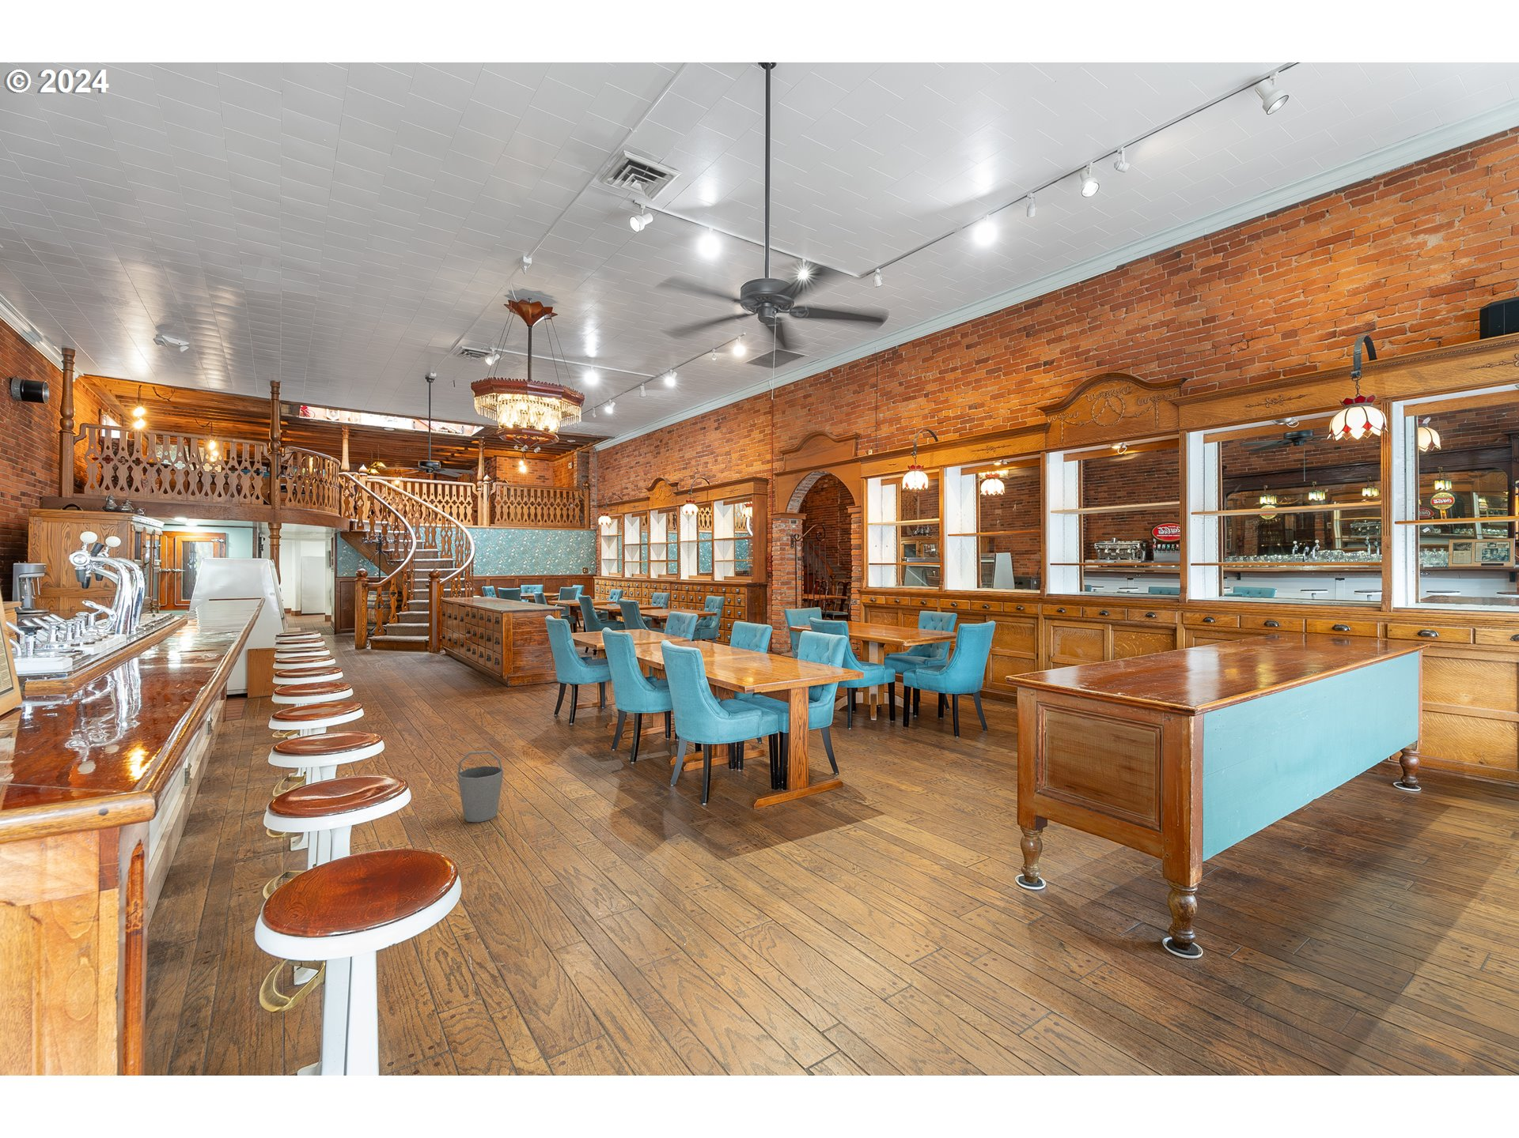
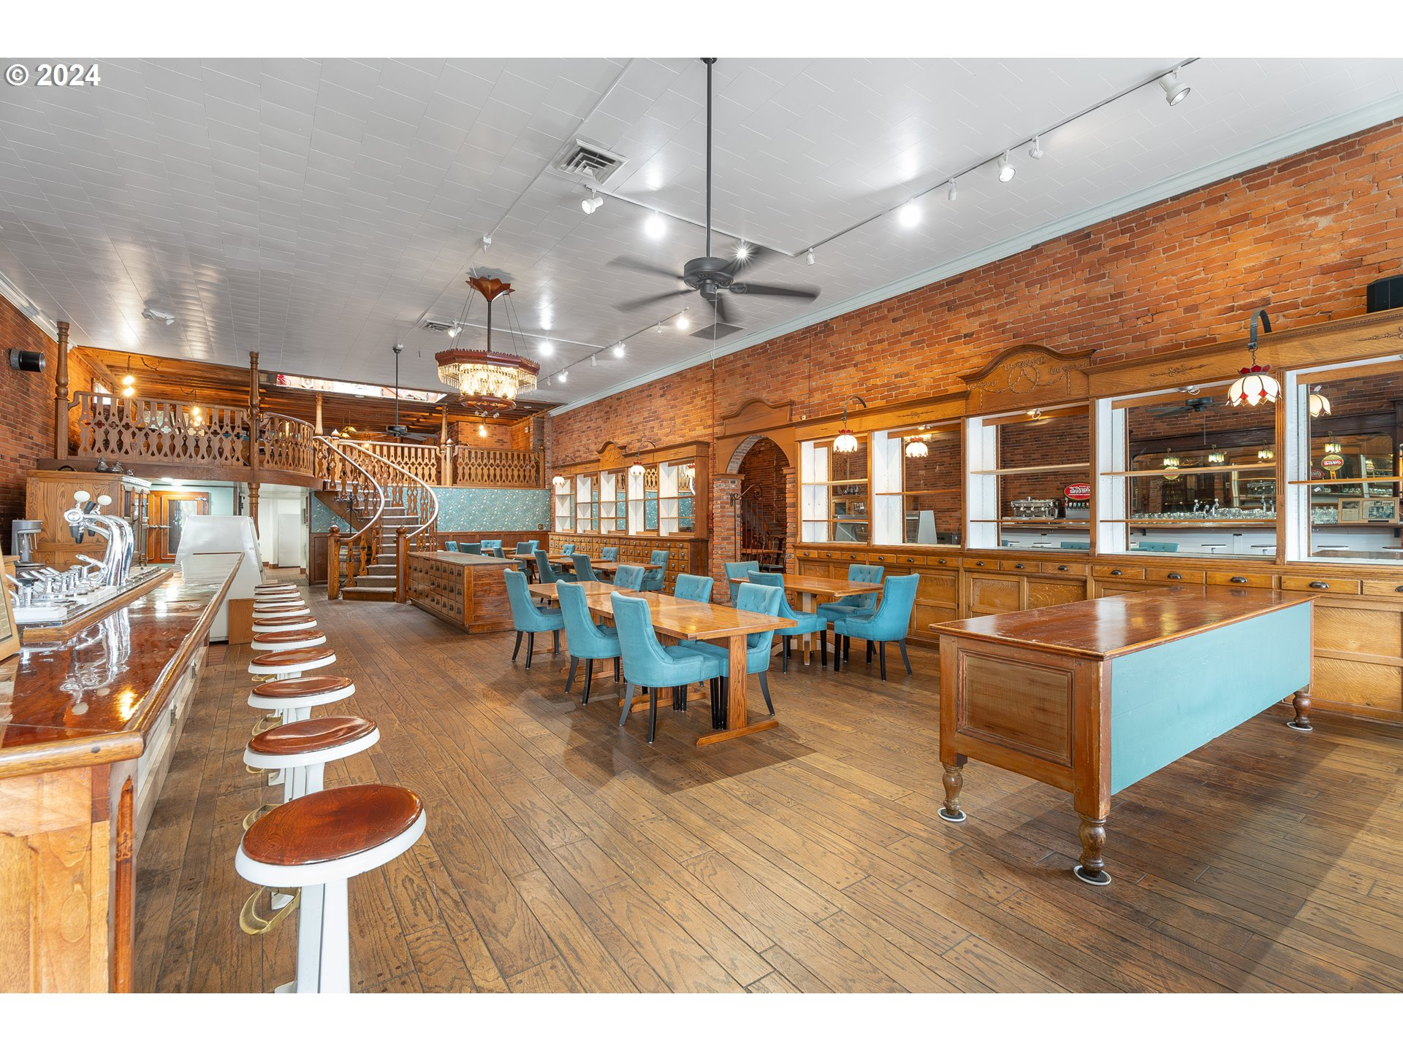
- bucket (481, 784)
